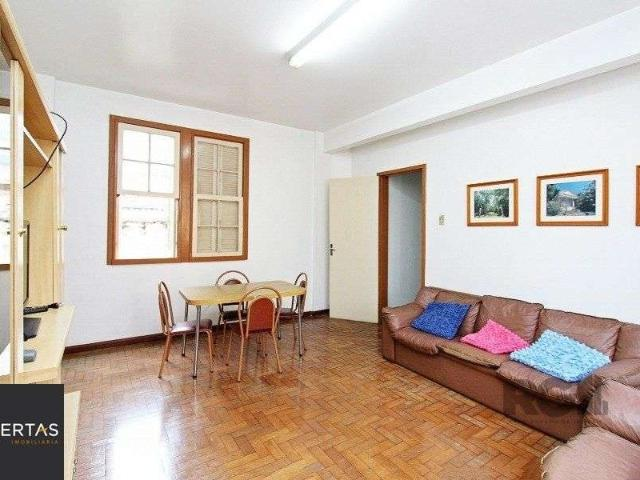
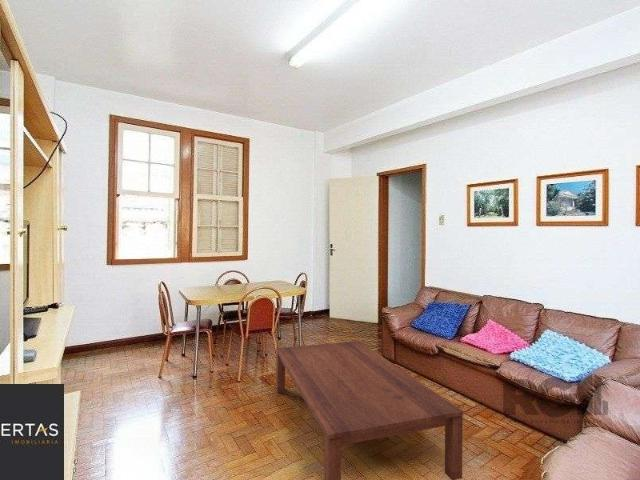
+ coffee table (348, 398)
